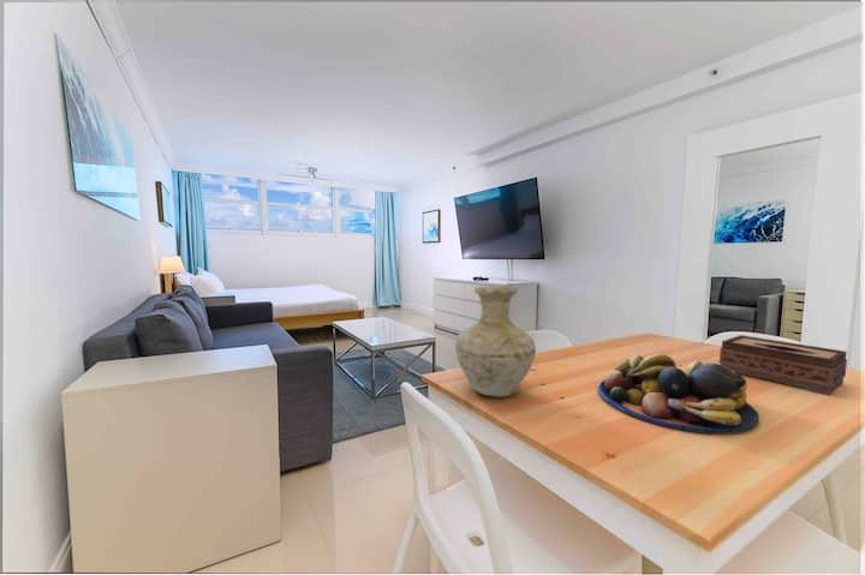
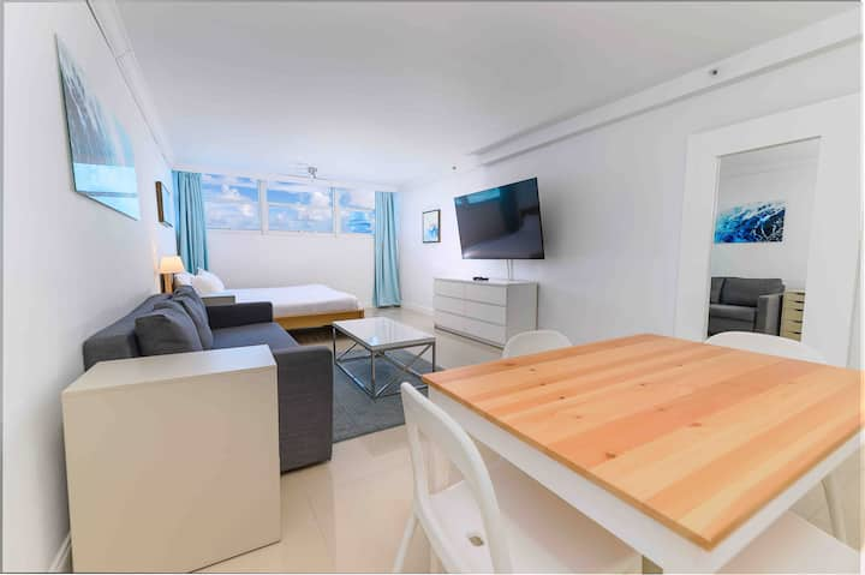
- fruit bowl (669, 377)
- vase (495, 339)
- tissue box (778, 361)
